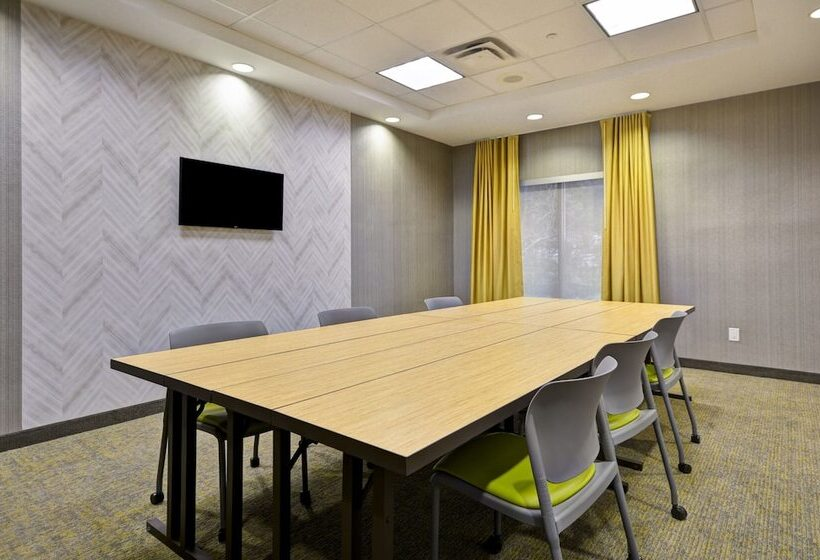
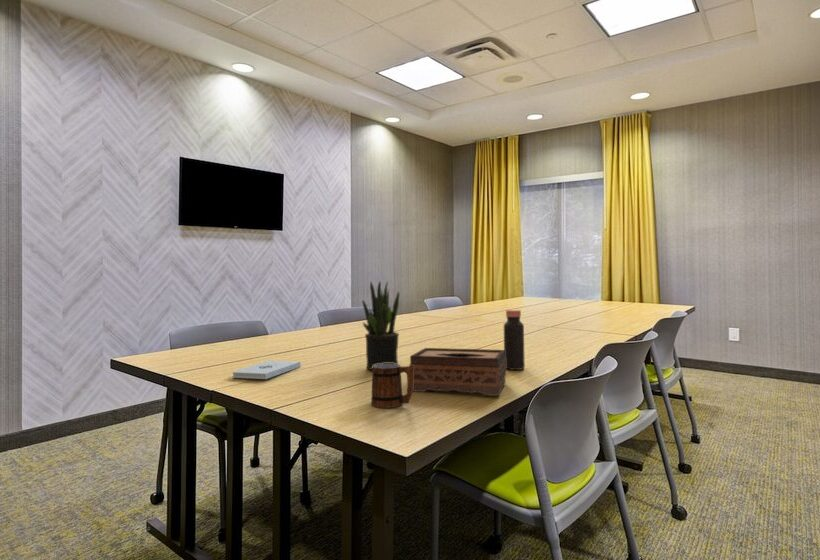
+ mug (393, 383)
+ potted plant (382, 324)
+ bottle (513, 339)
+ tissue box (459, 369)
+ notepad (267, 369)
